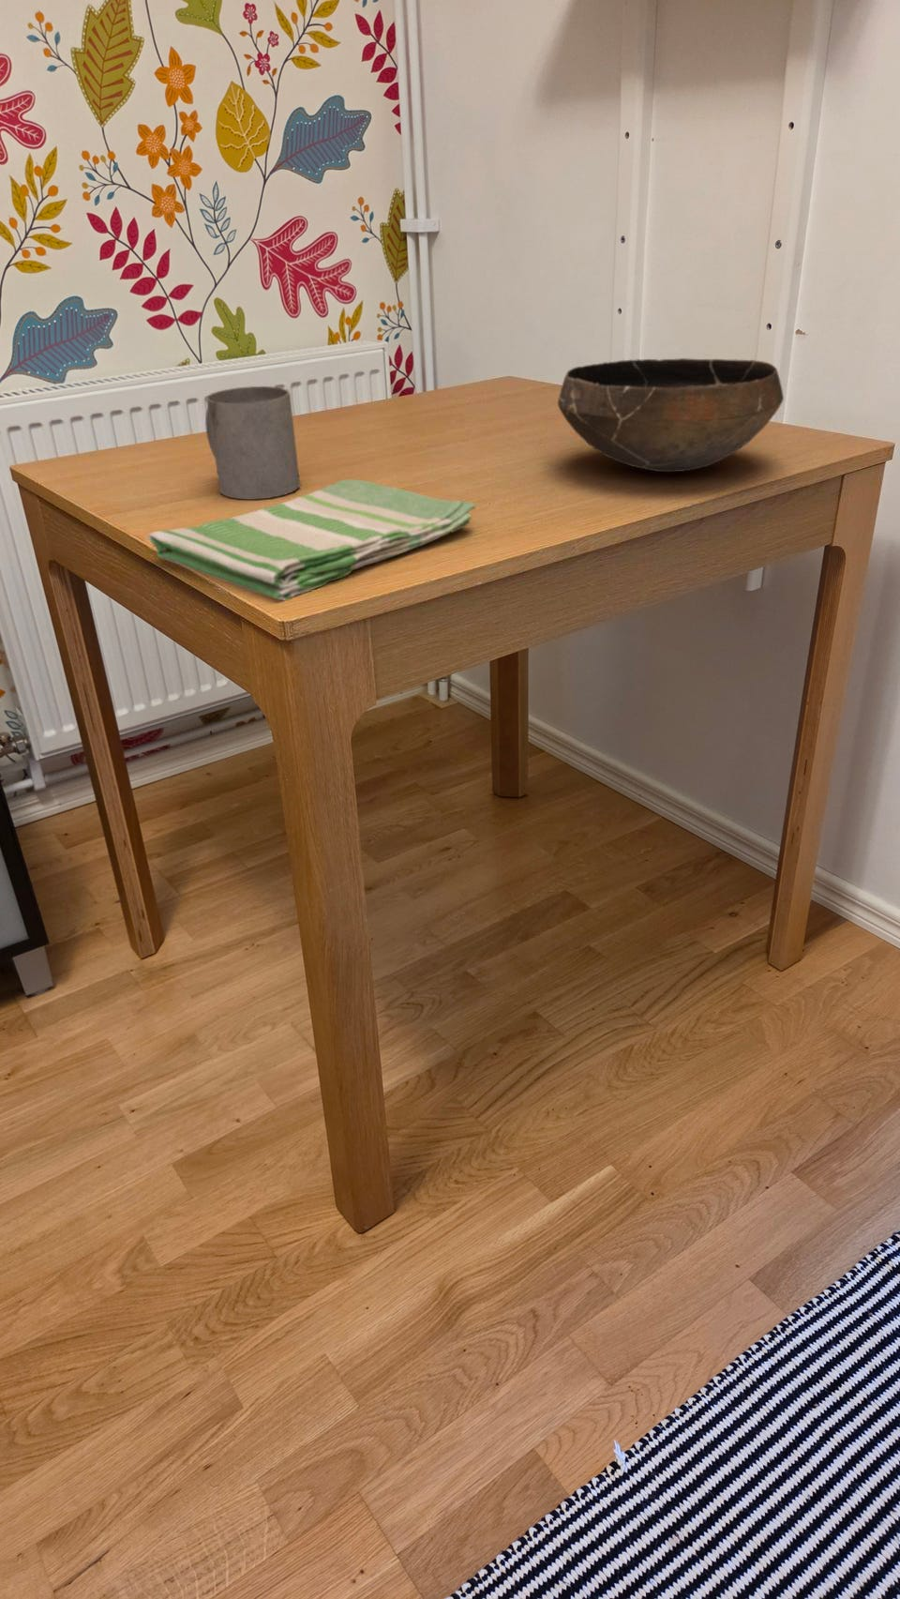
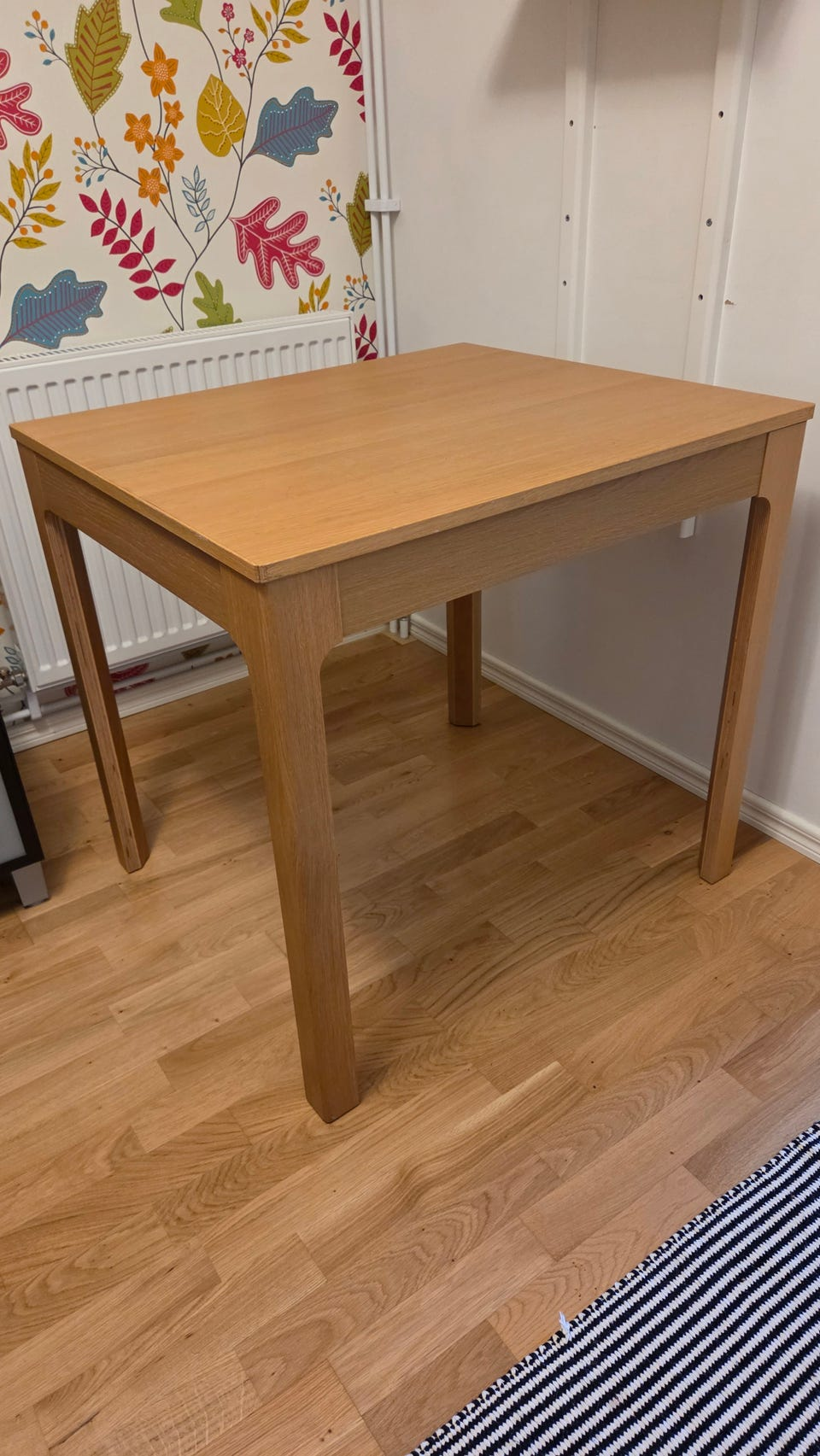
- mug (243, 440)
- bowl (666, 418)
- dish towel (315, 528)
